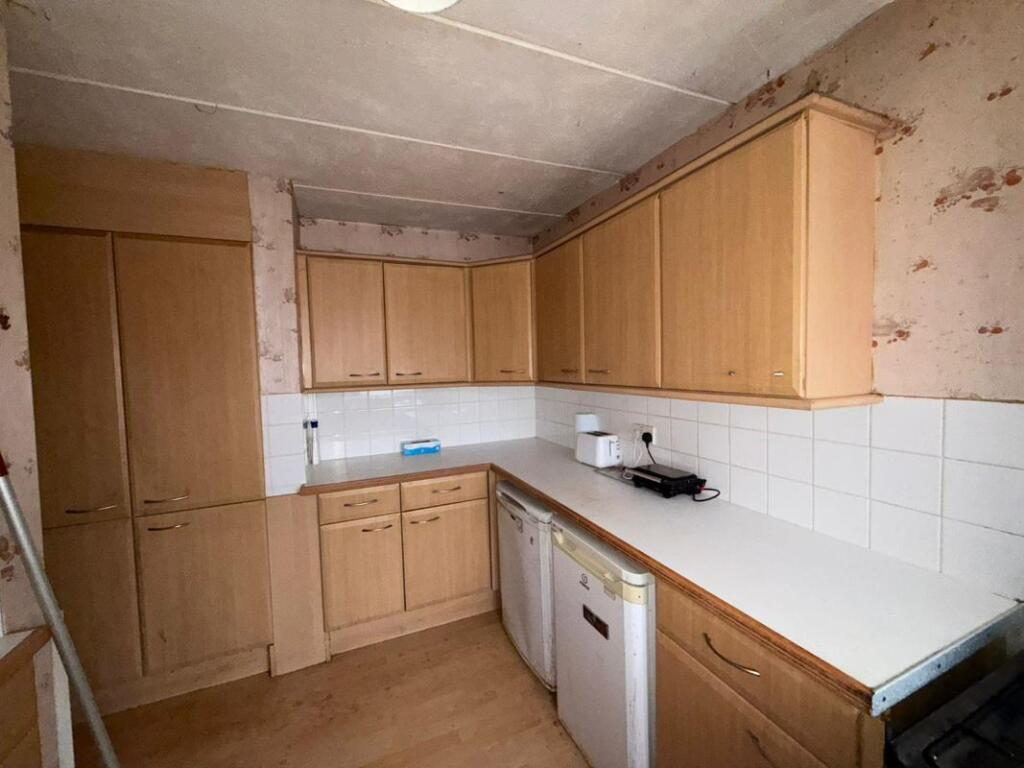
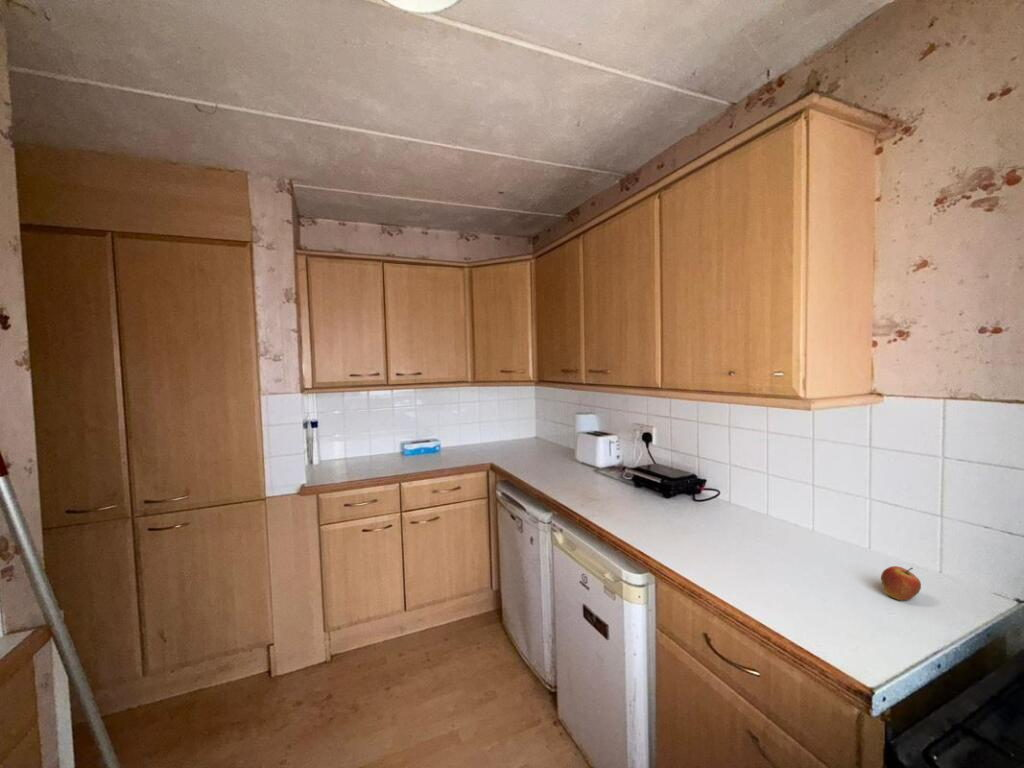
+ fruit (900, 581)
